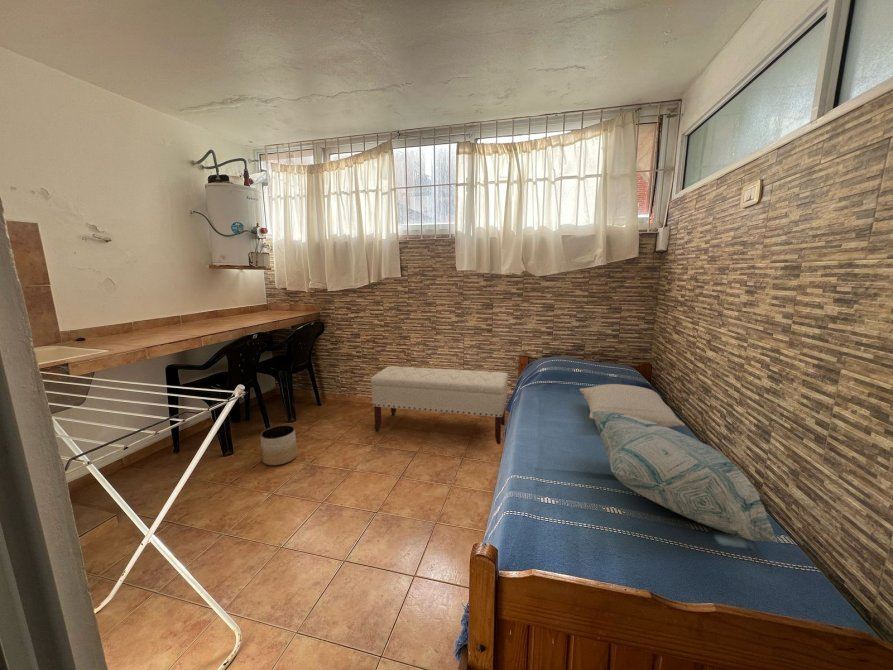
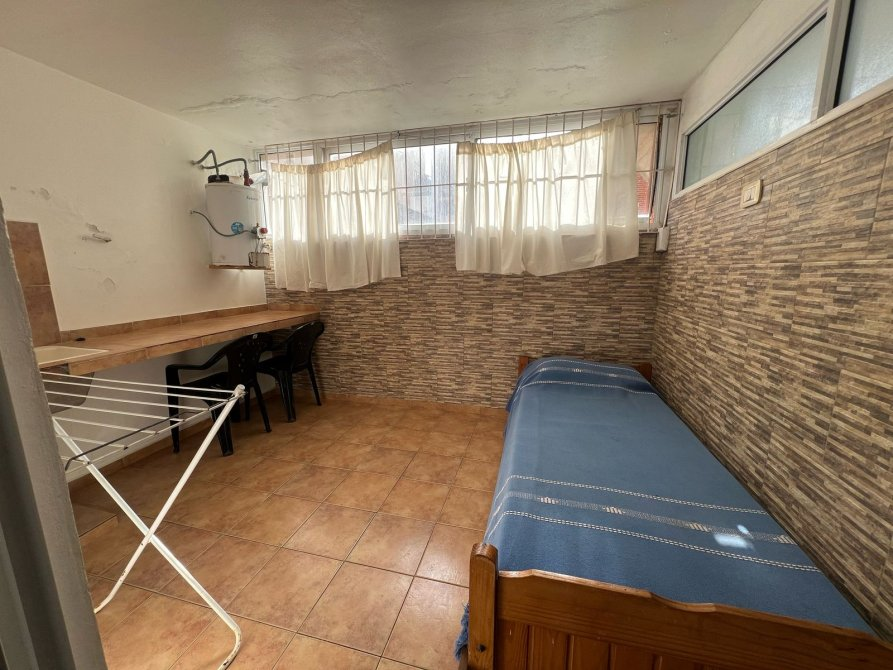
- pillow (625, 406)
- decorative pillow (662, 465)
- bench (440, 401)
- planter (279, 445)
